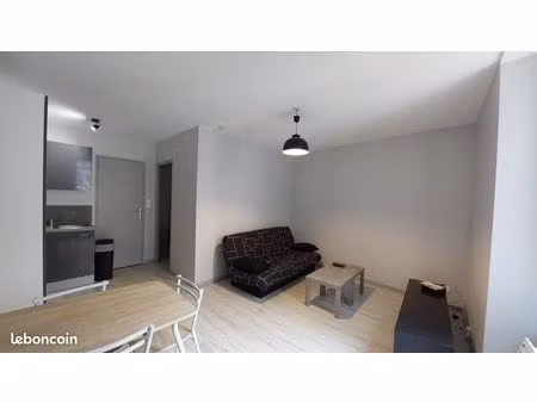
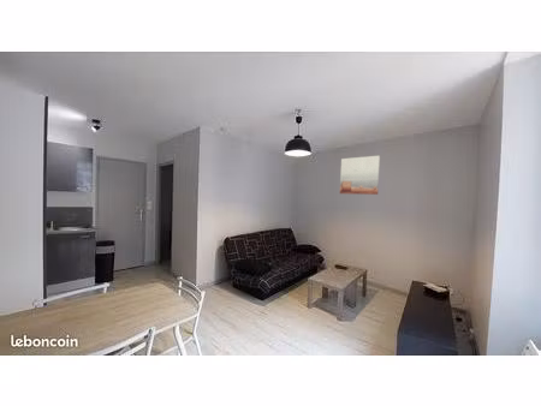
+ wall art (358, 175)
